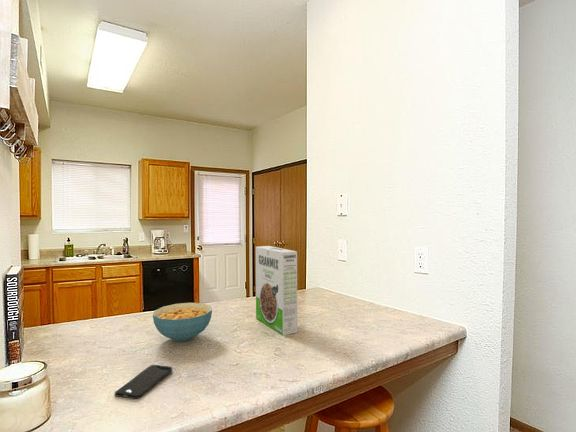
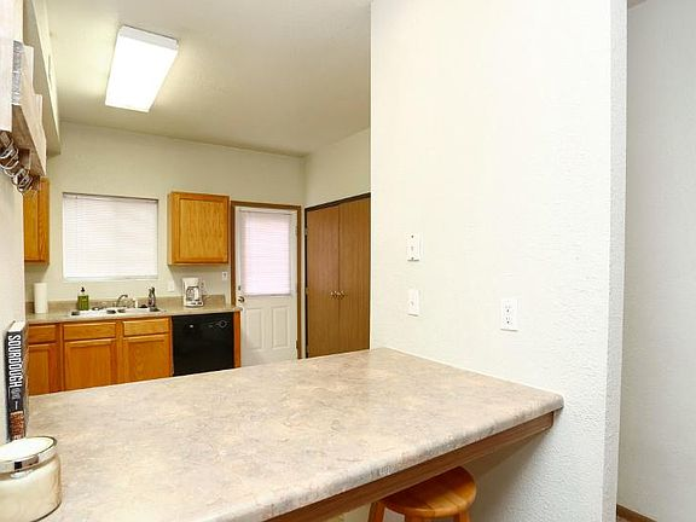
- cereal box (275, 287)
- smartphone (145, 380)
- cereal bowl (183, 324)
